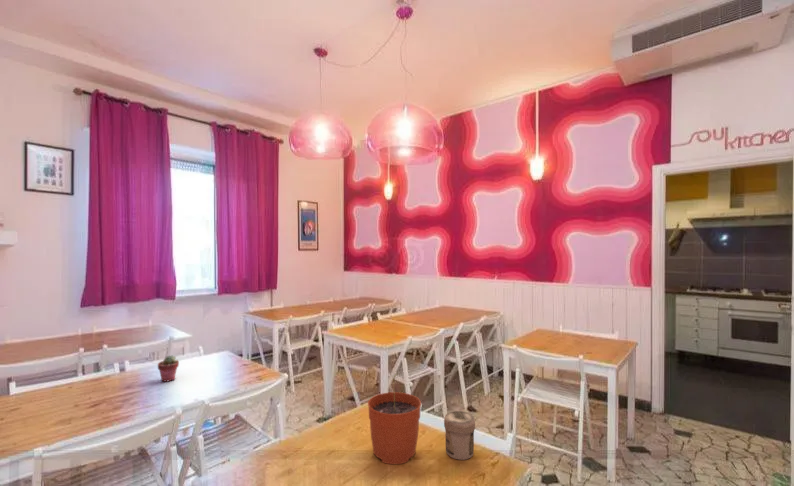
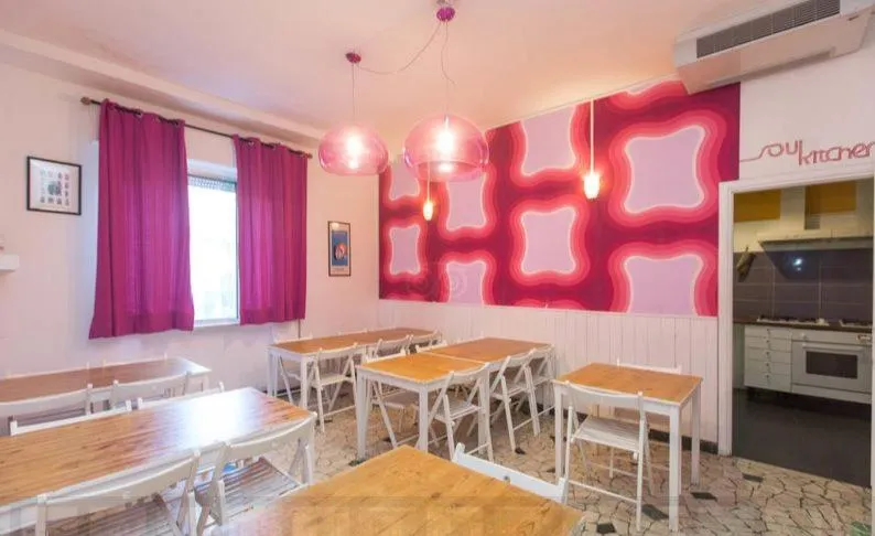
- potted succulent (168, 367)
- jar (459, 434)
- plant pot (394, 414)
